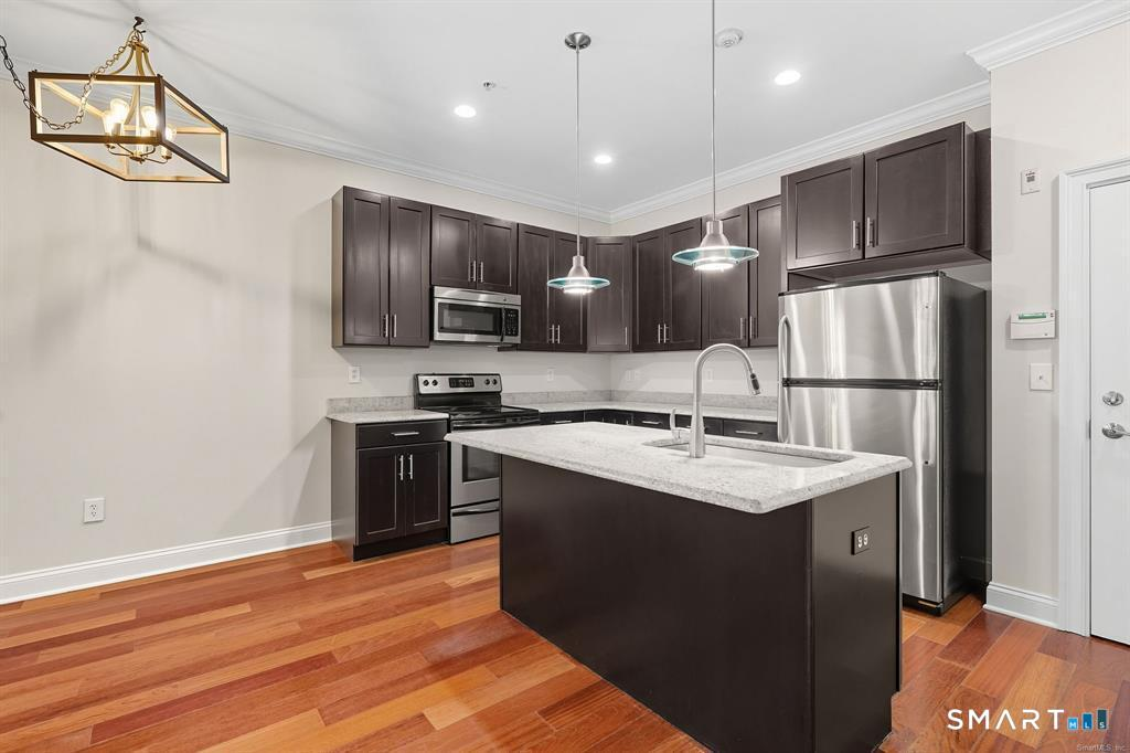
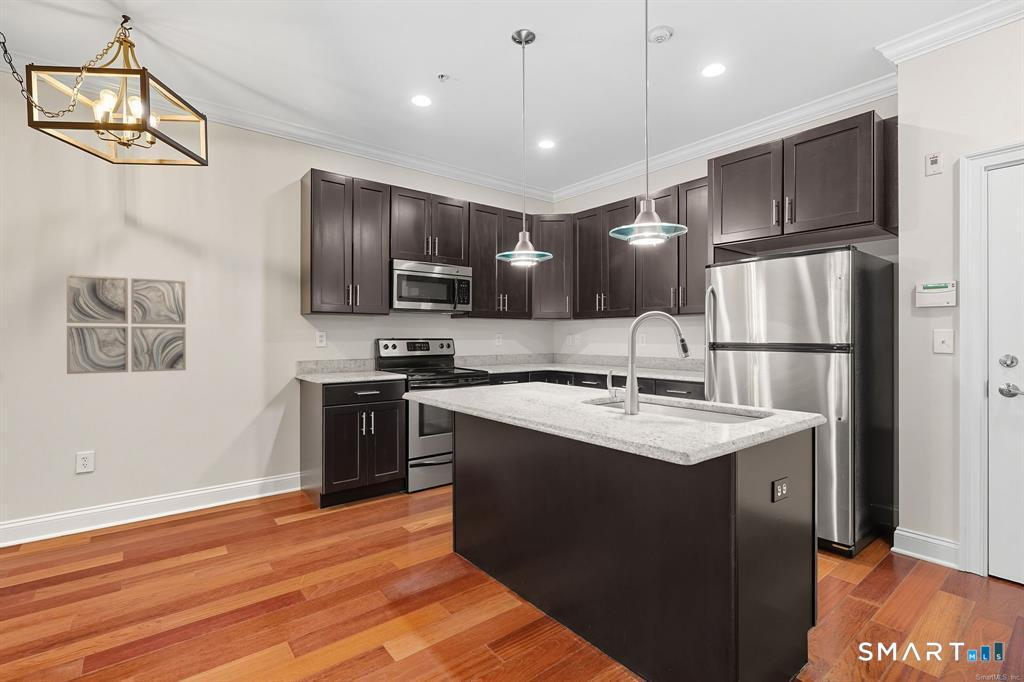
+ wall art (131, 326)
